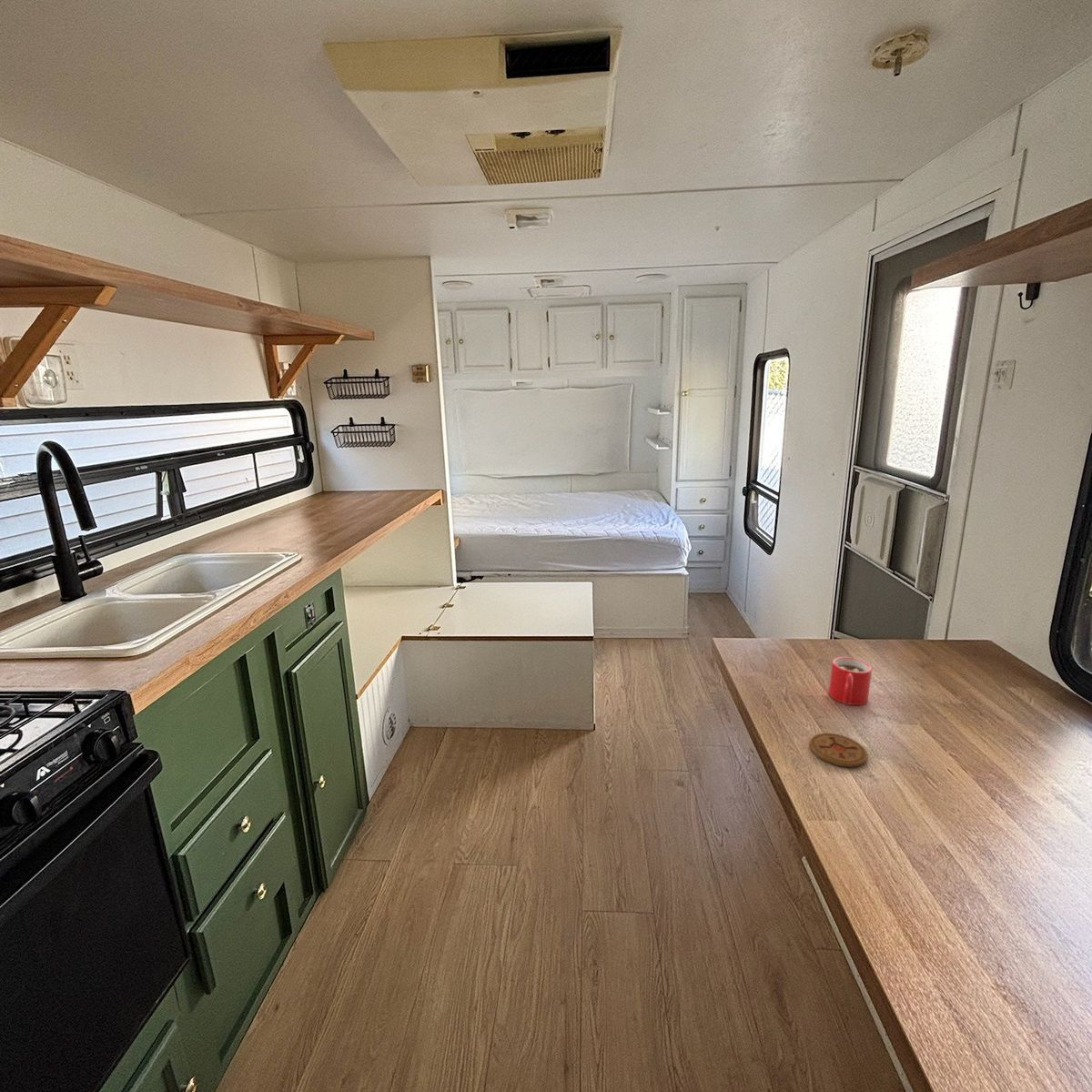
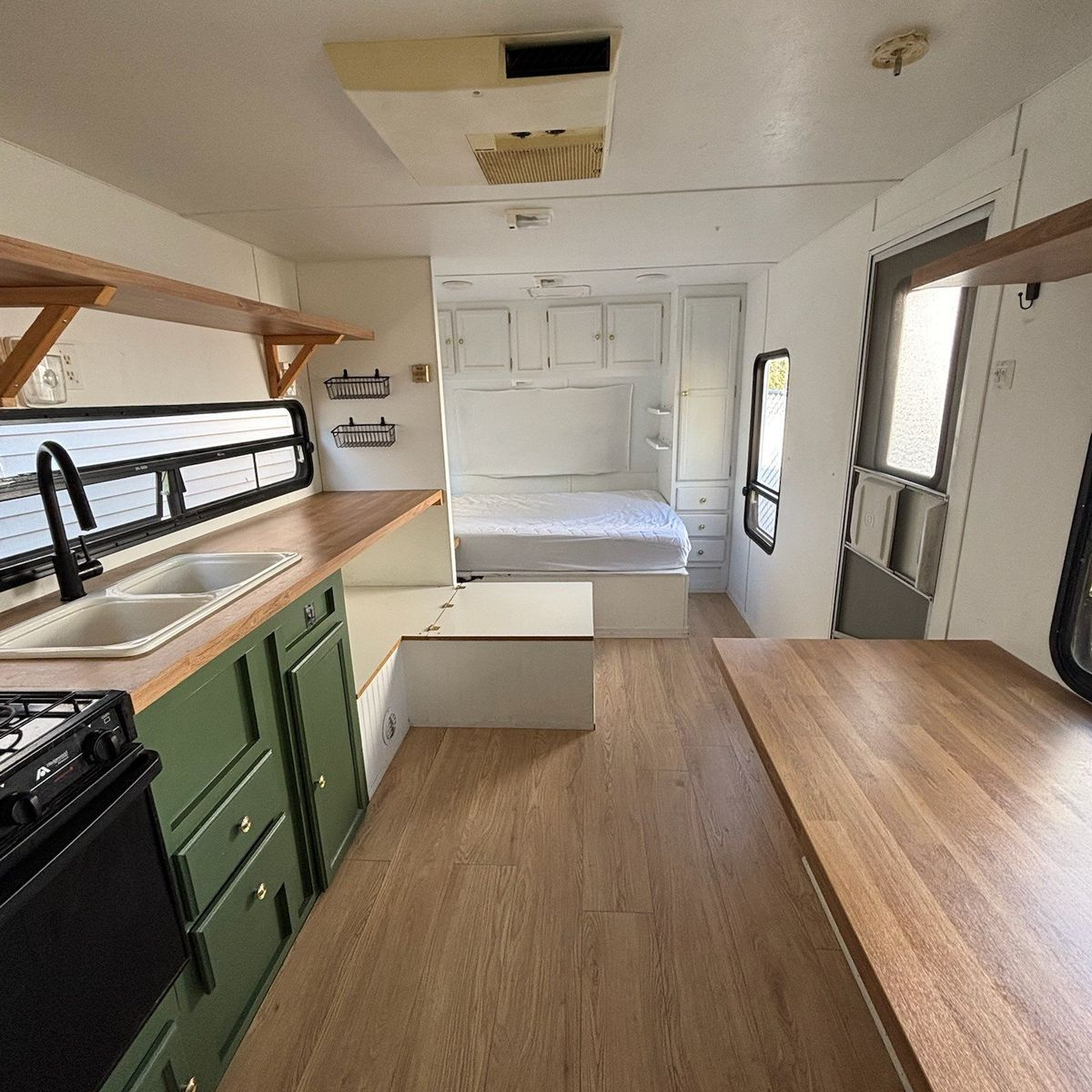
- coaster (837, 749)
- mug (849, 684)
